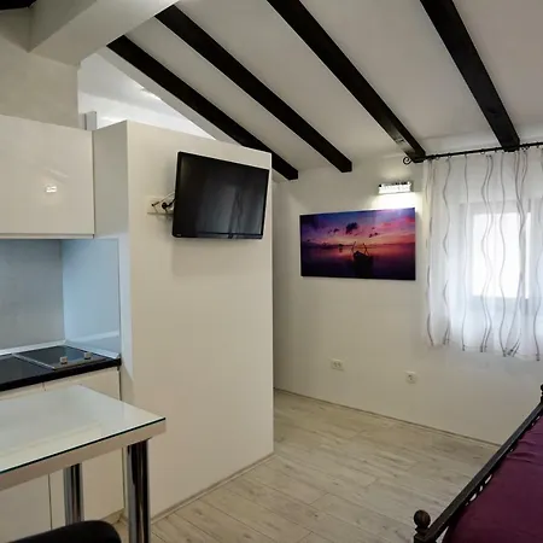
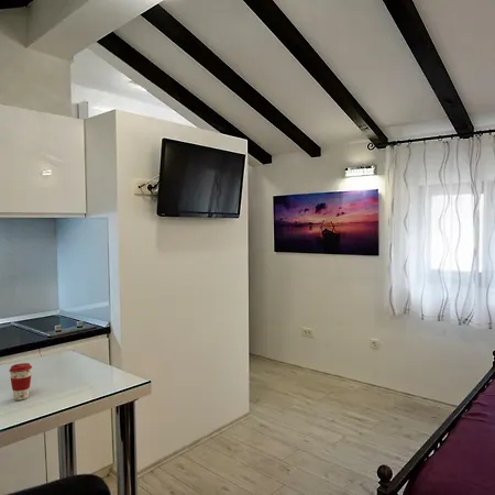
+ coffee cup (21, 381)
